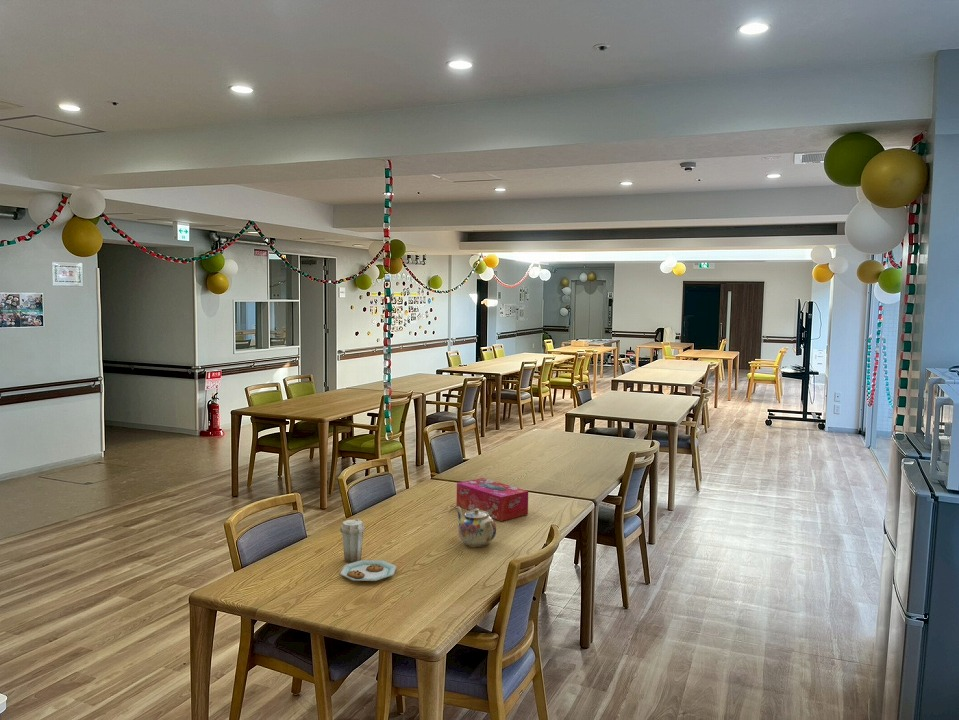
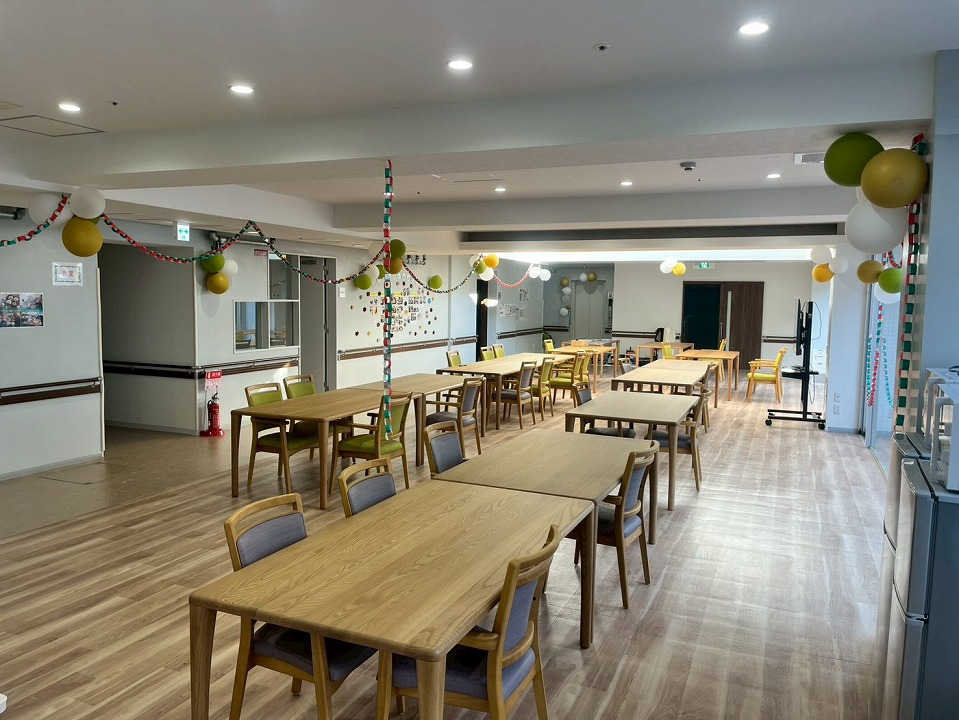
- tissue box (491, 498)
- plate (361, 548)
- teapot (474, 525)
